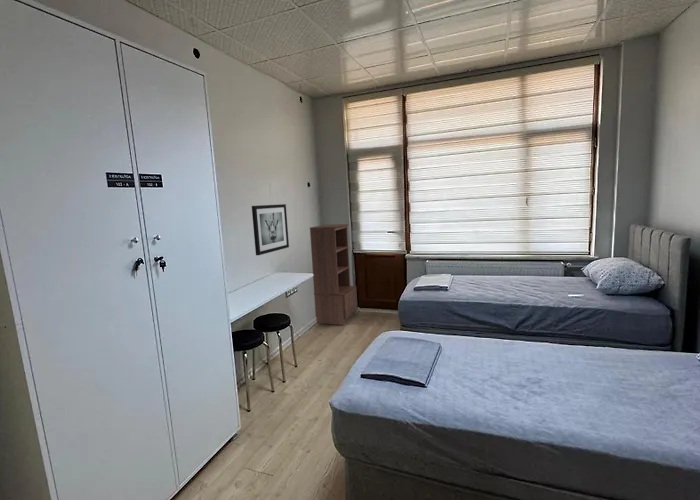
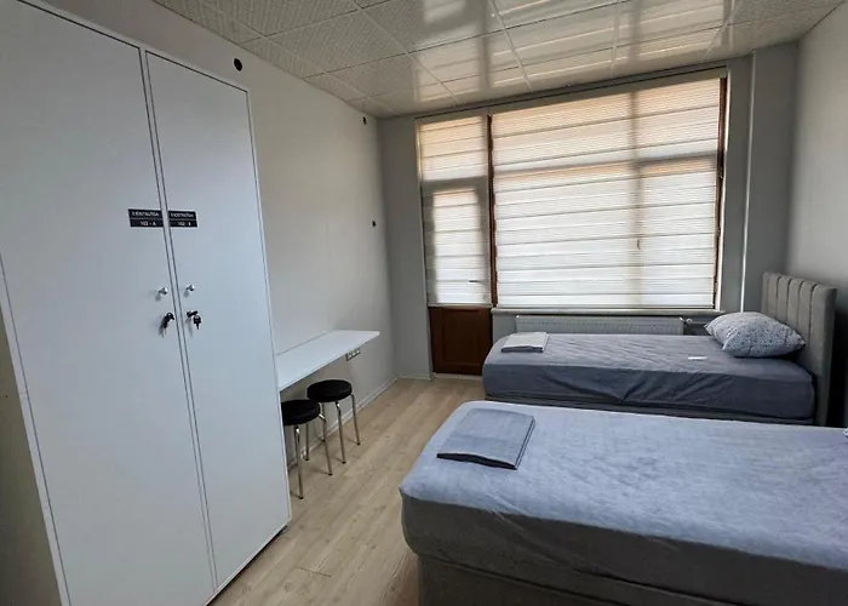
- shelving unit (334, 272)
- wall art (271, 228)
